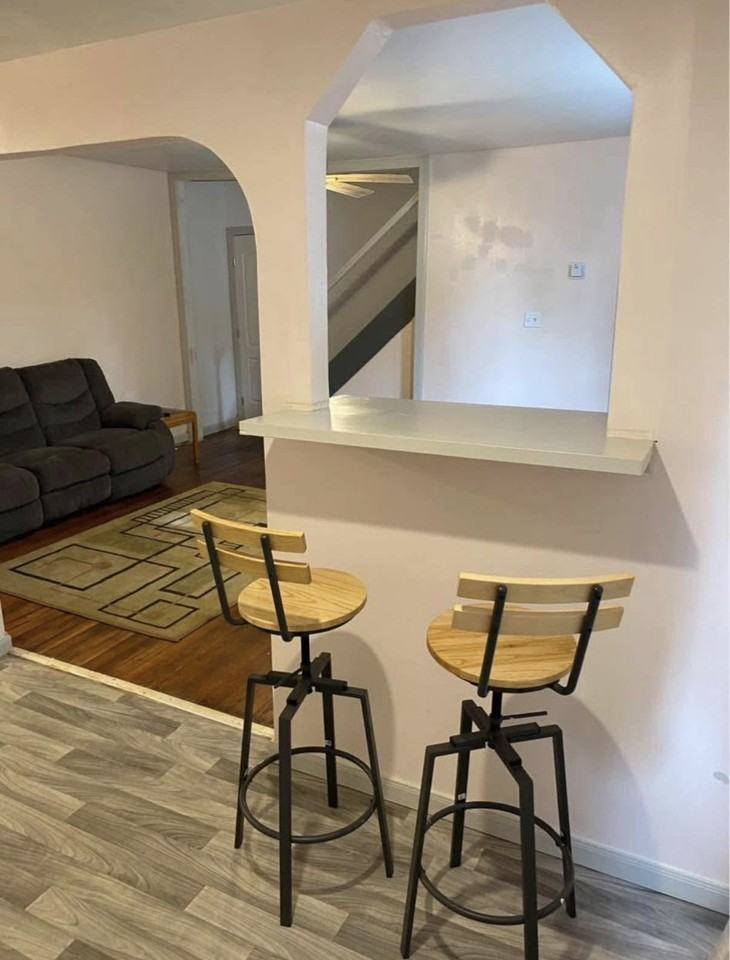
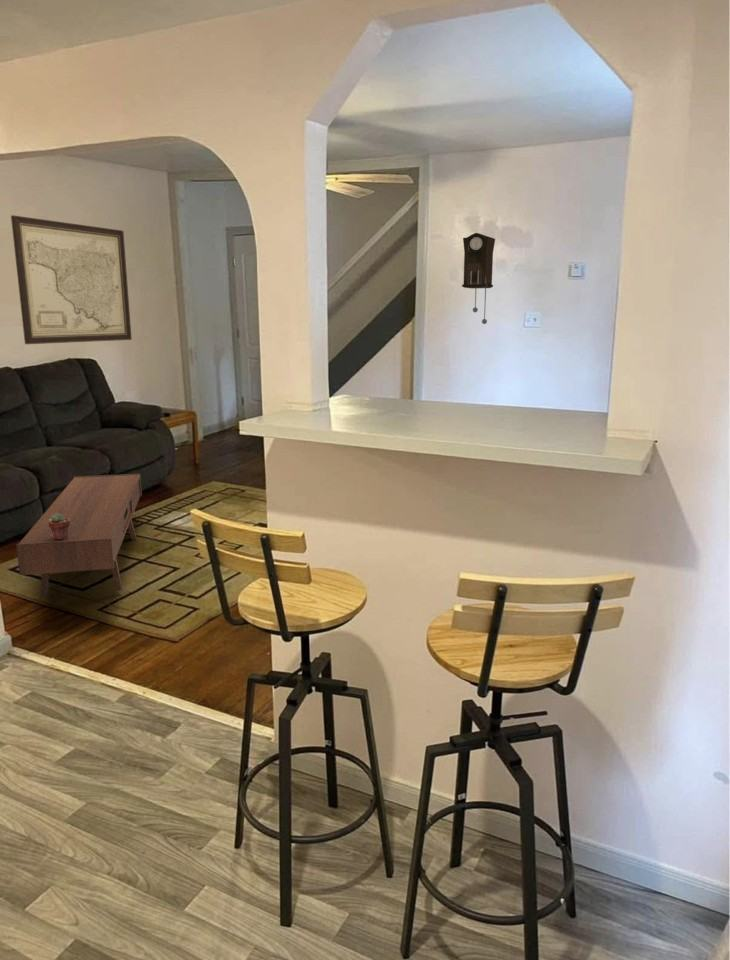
+ coffee table (92, 534)
+ potted succulent (59, 524)
+ pendulum clock (477, 279)
+ wall art (77, 283)
